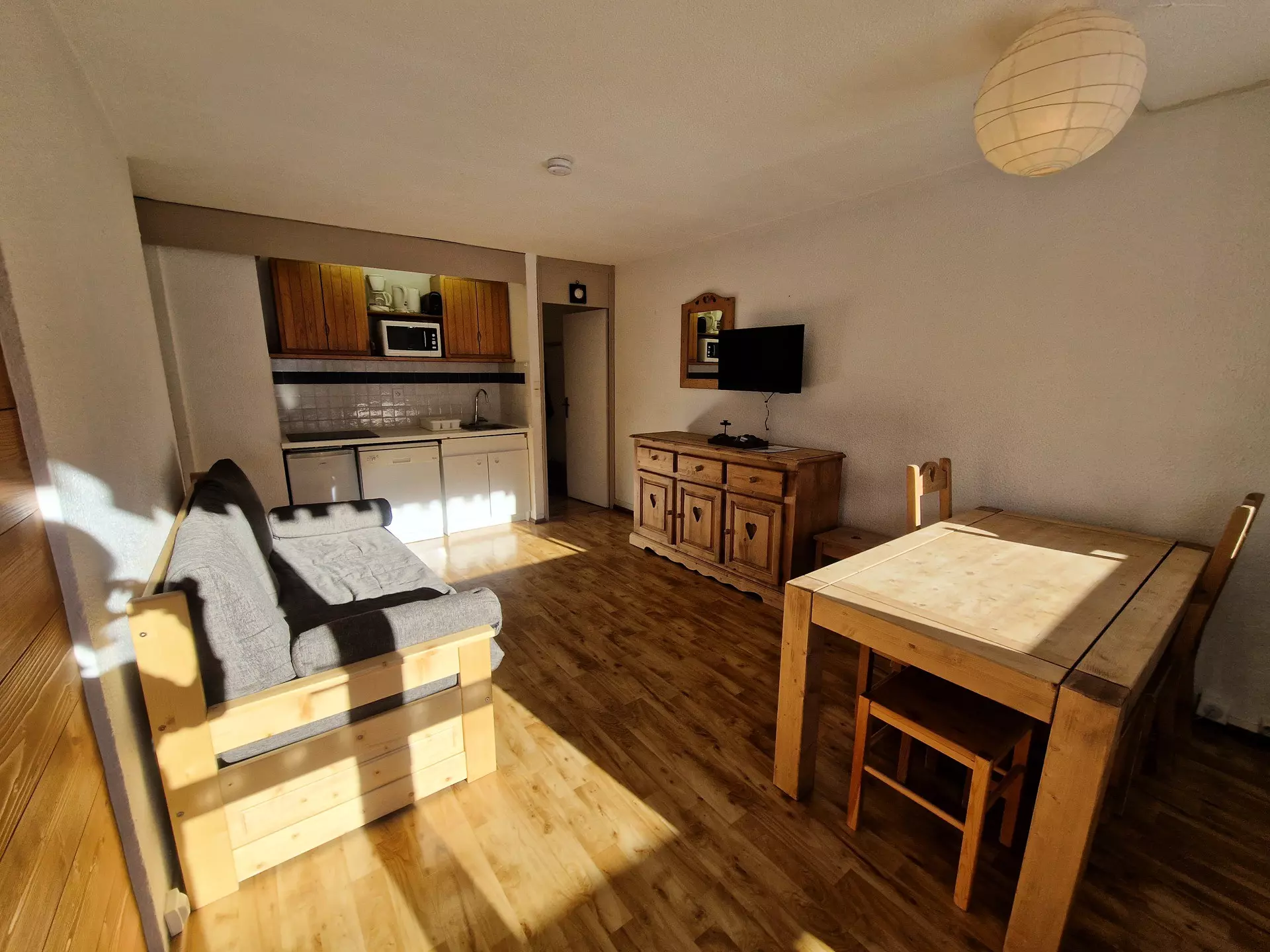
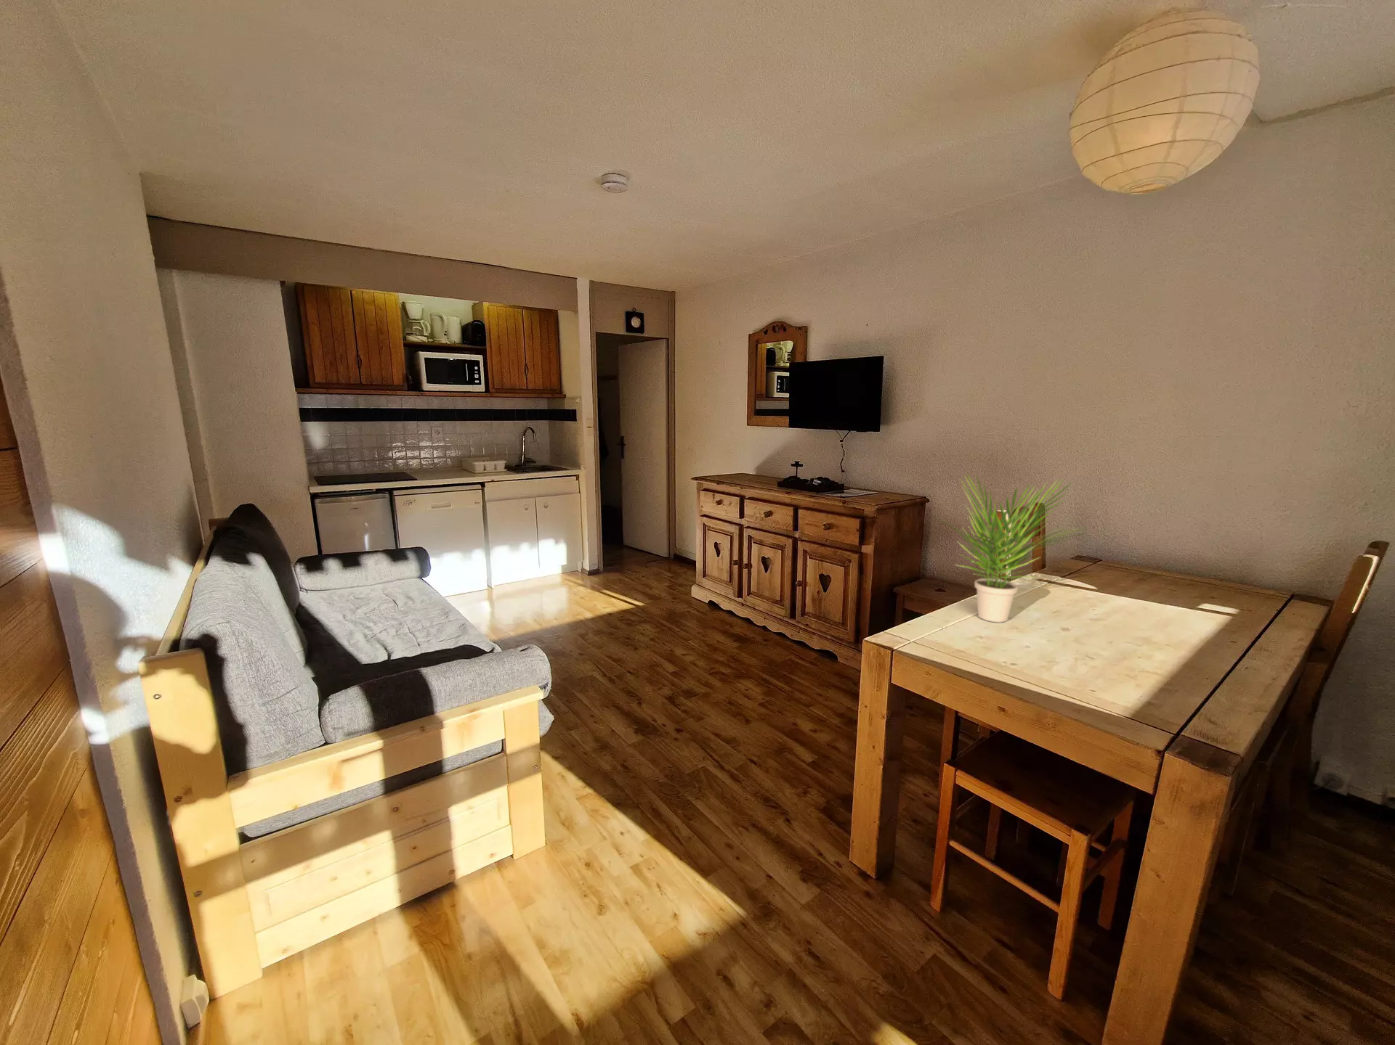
+ potted plant (1001, 549)
